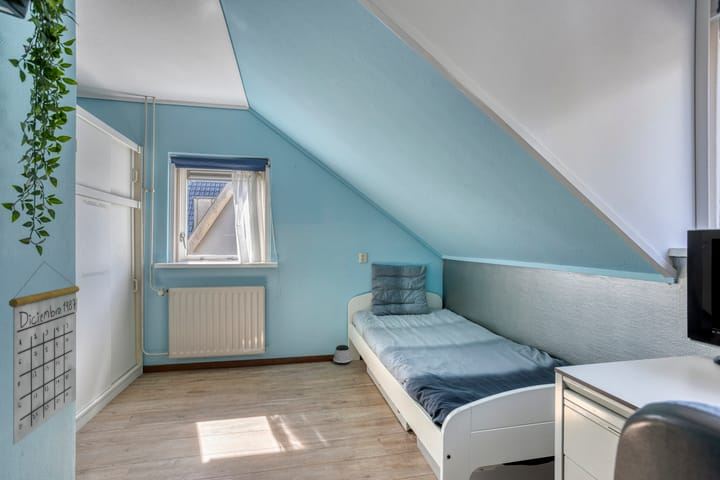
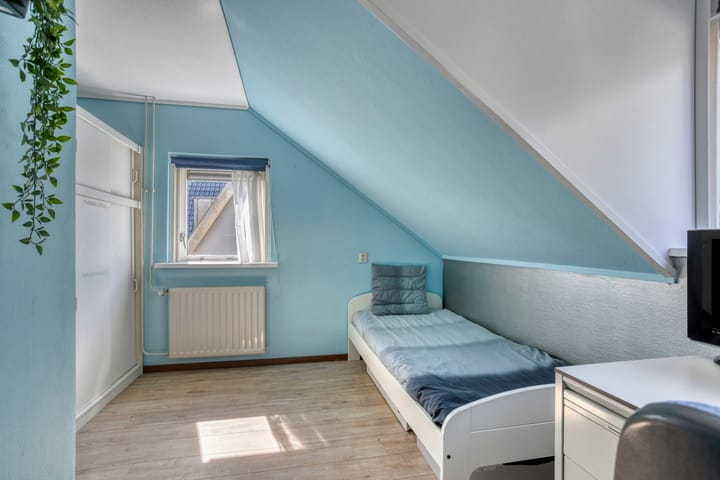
- calendar (48, 340)
- speaker (342, 354)
